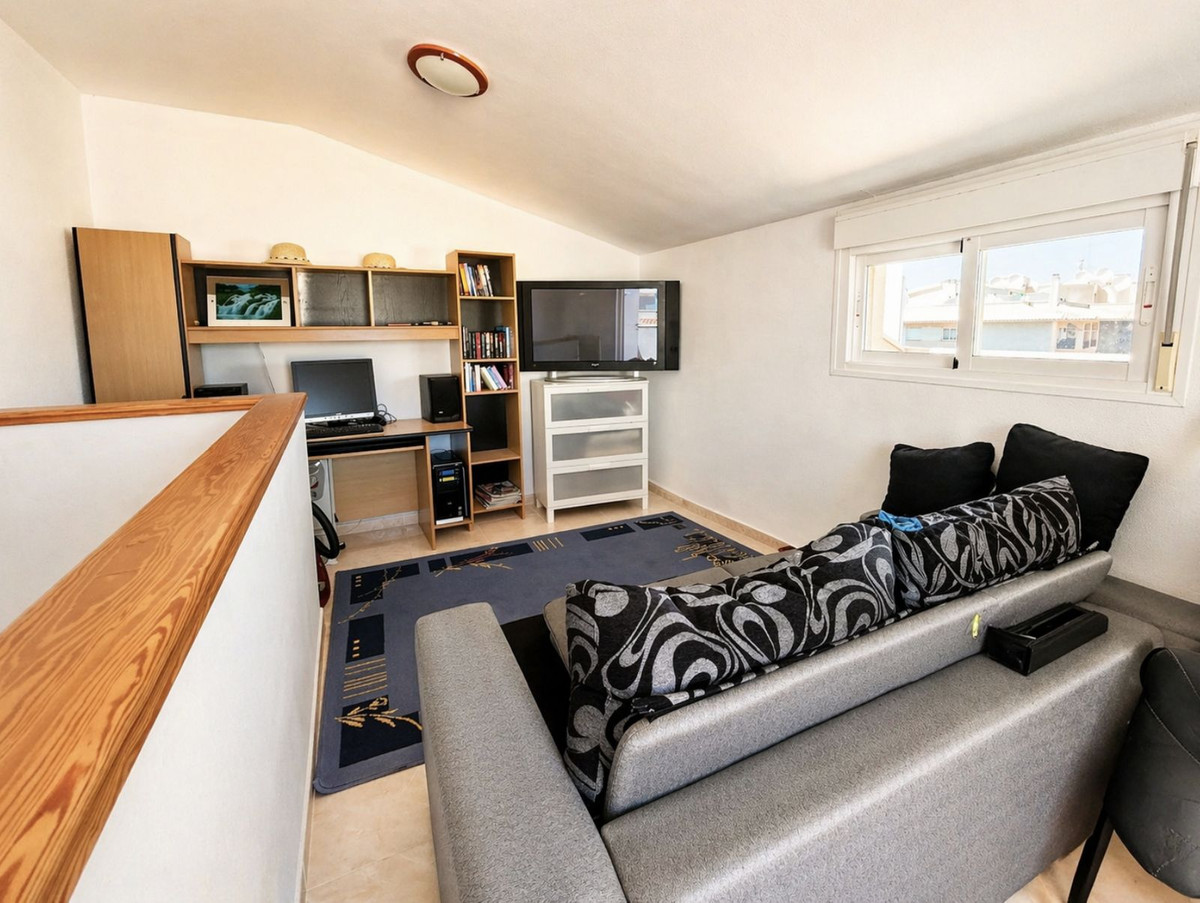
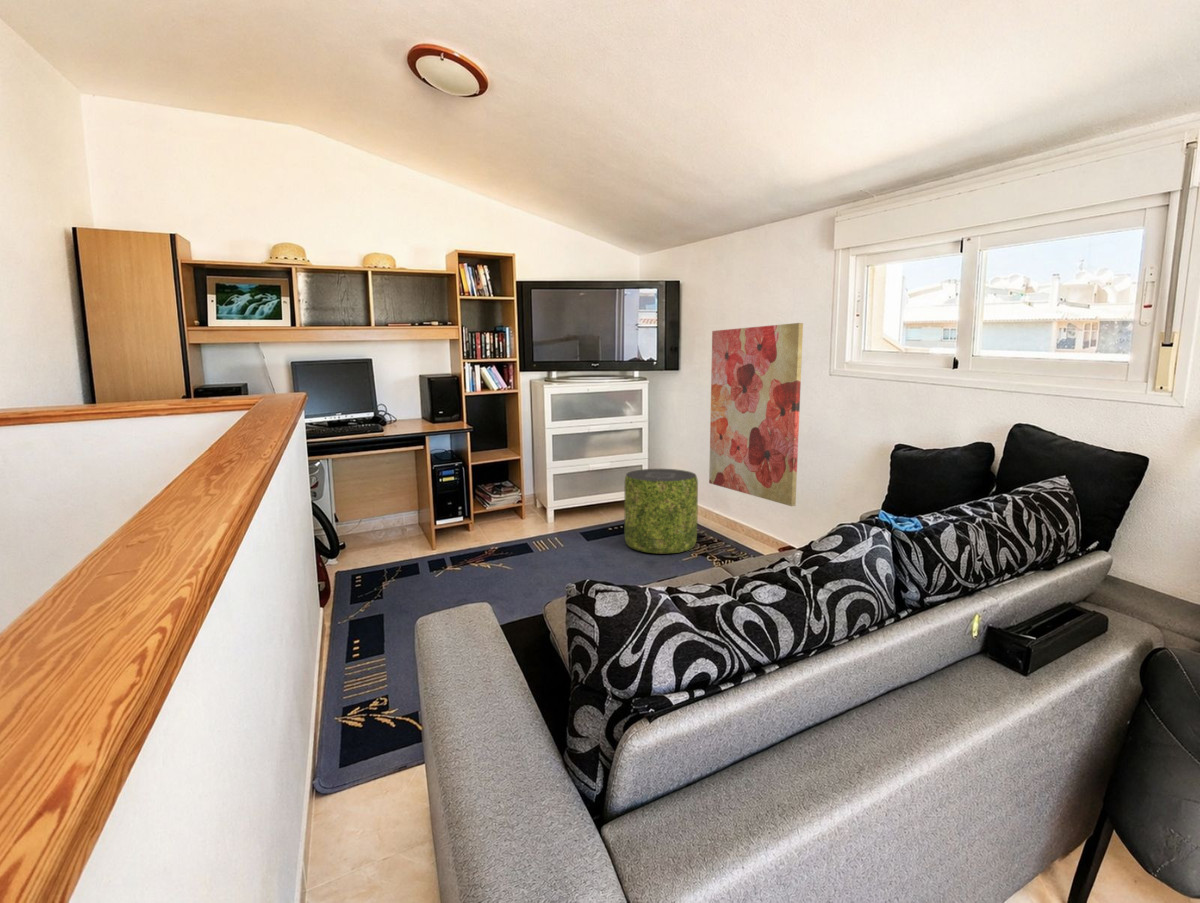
+ wall art (750, 412)
+ pouf (660, 508)
